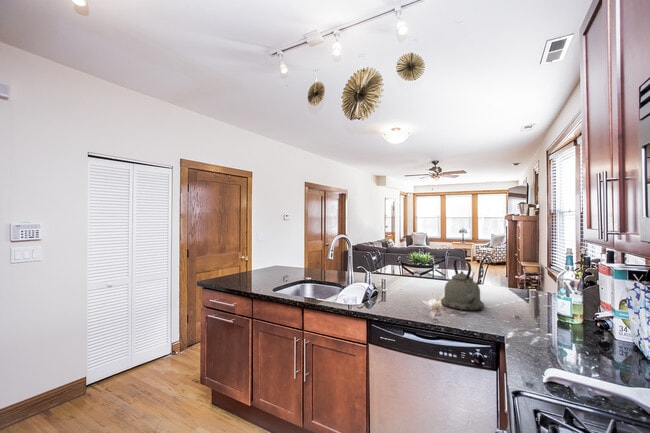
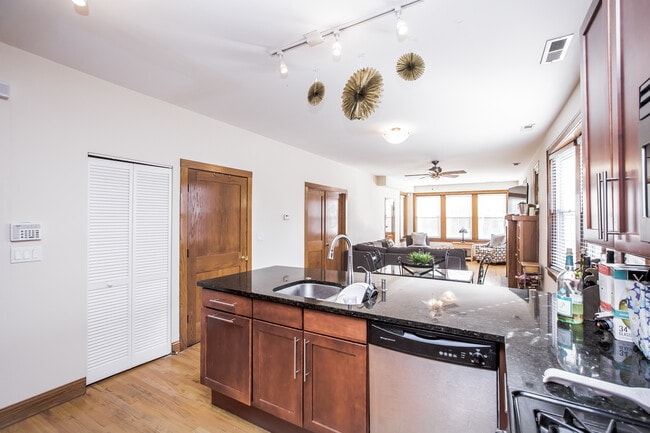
- kettle (464, 283)
